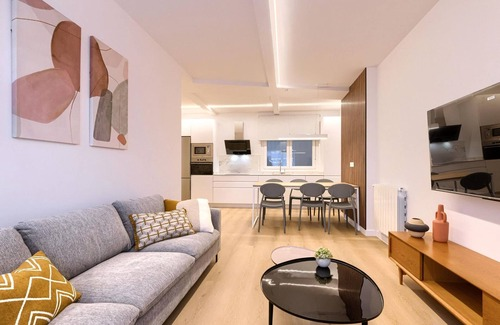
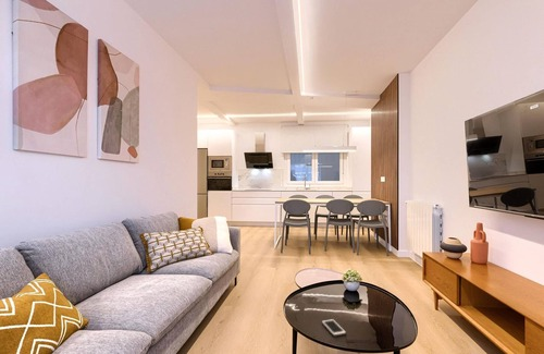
+ cell phone (333, 327)
